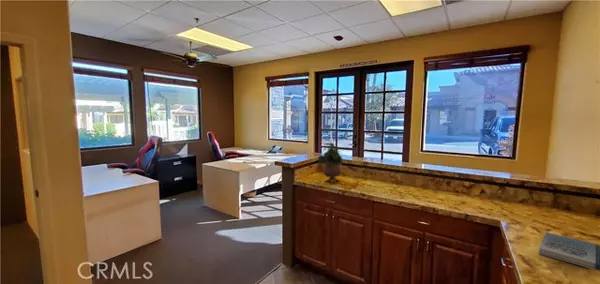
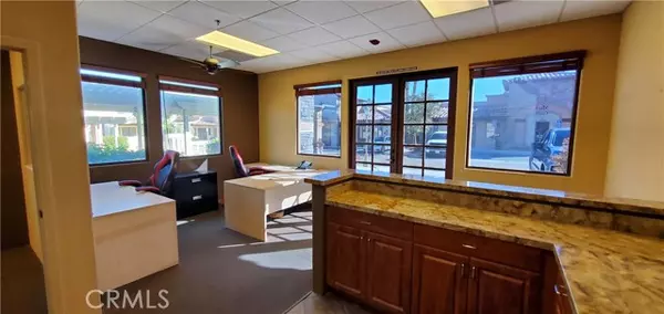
- book (569, 249)
- potted plant (330, 161)
